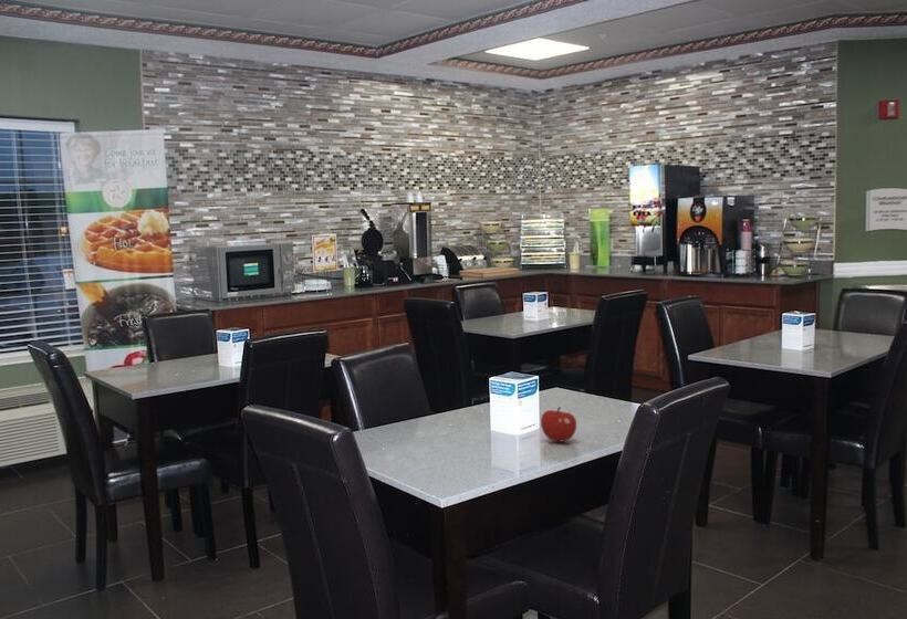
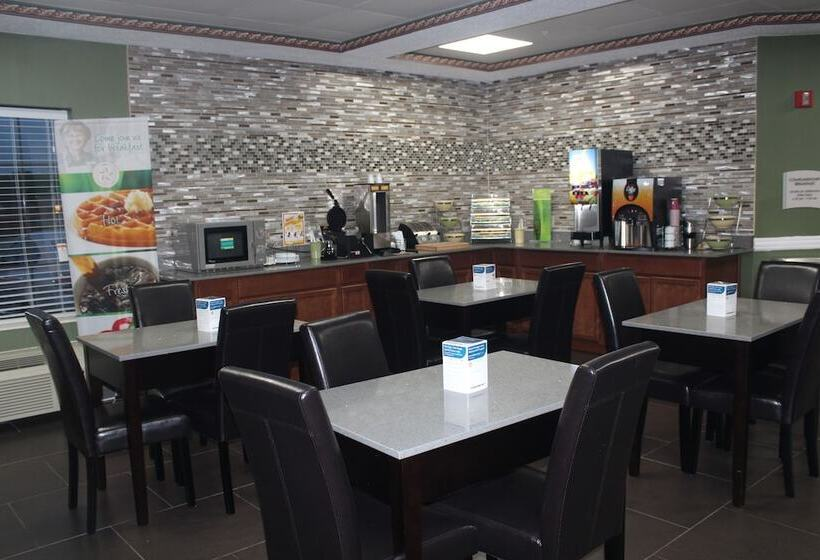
- fruit (559, 423)
